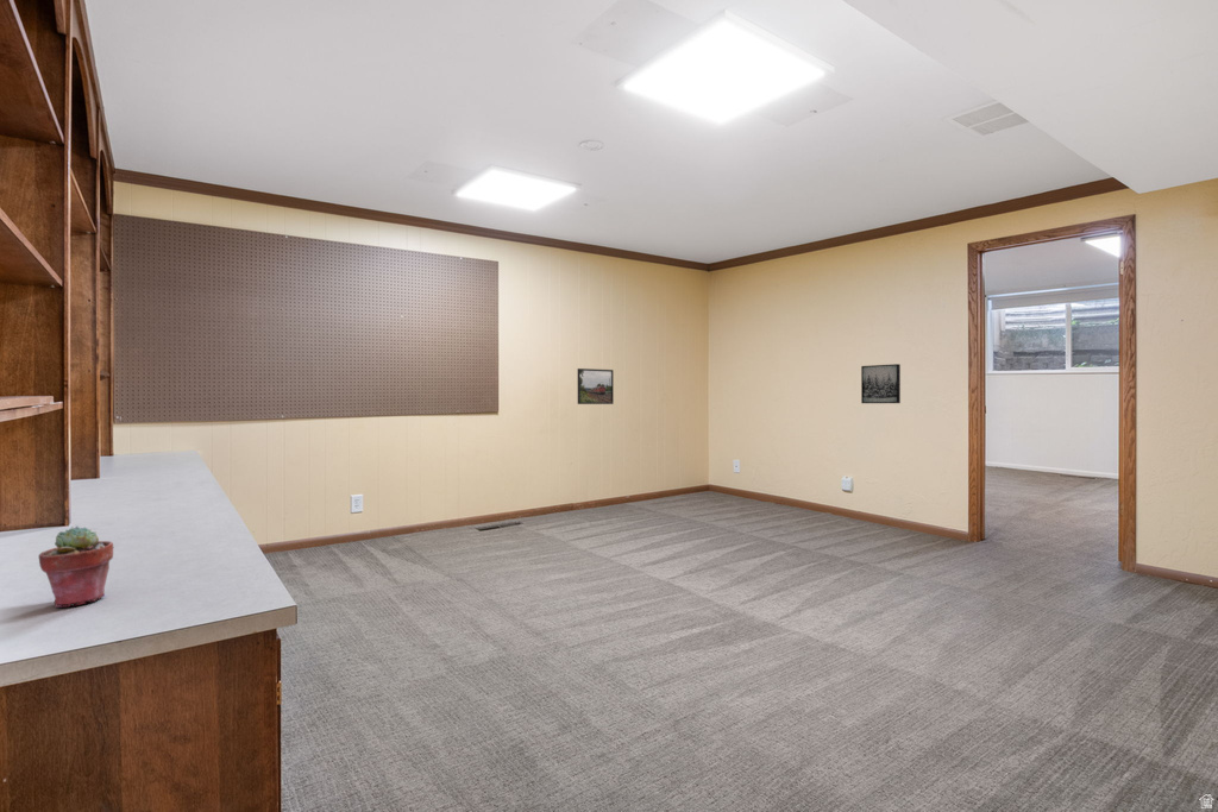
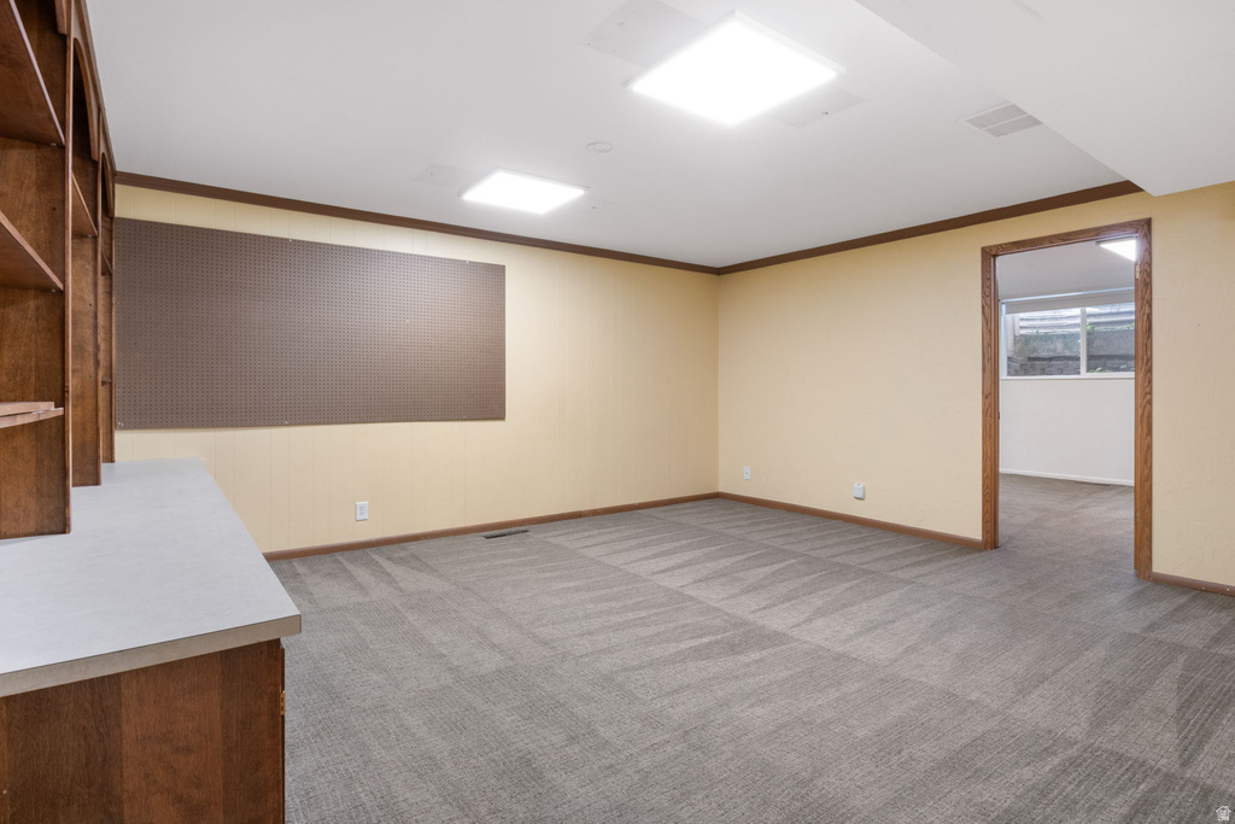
- potted succulent (77, 562)
- wall art (880, 384)
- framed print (595, 386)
